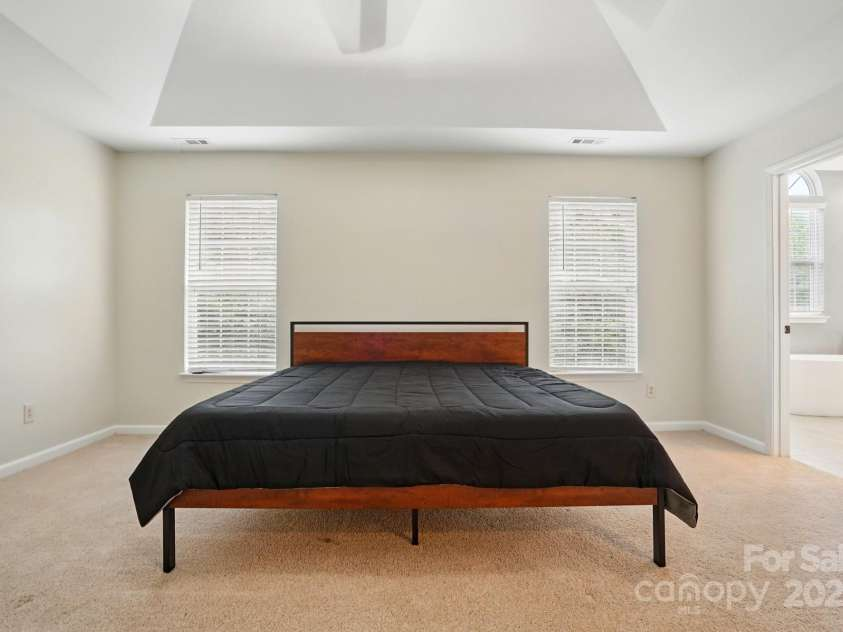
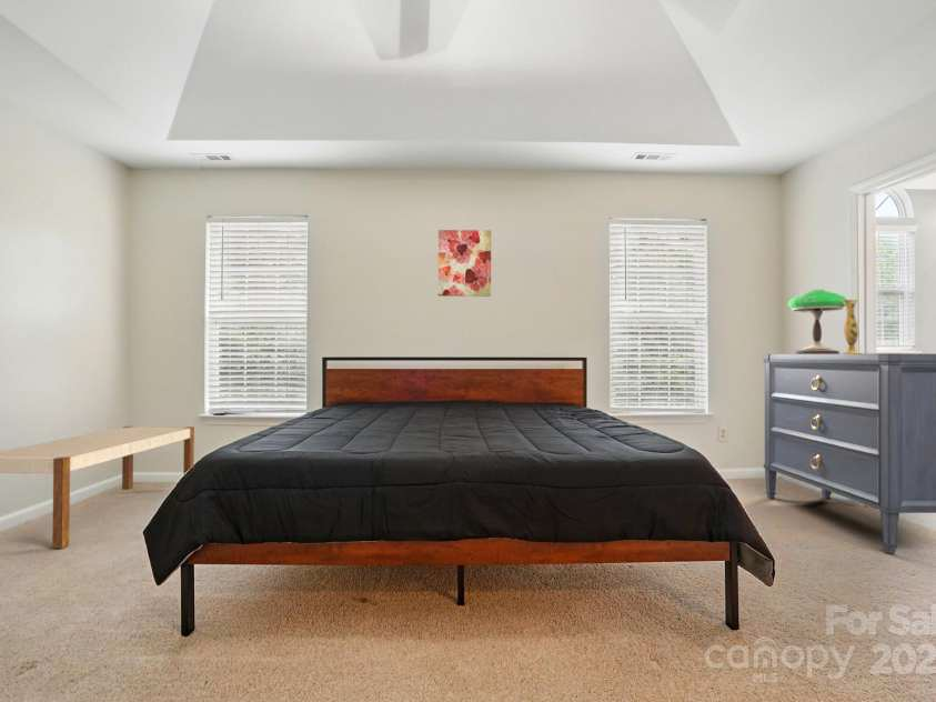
+ bench (97, 463)
+ vase (852, 325)
+ table lamp (816, 321)
+ wall art (464, 262)
+ dresser (852, 437)
